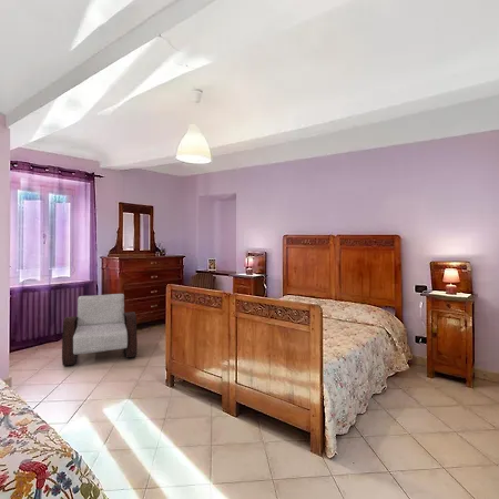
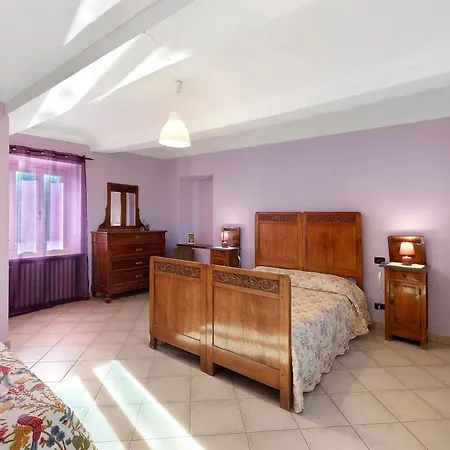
- armchair (101, 326)
